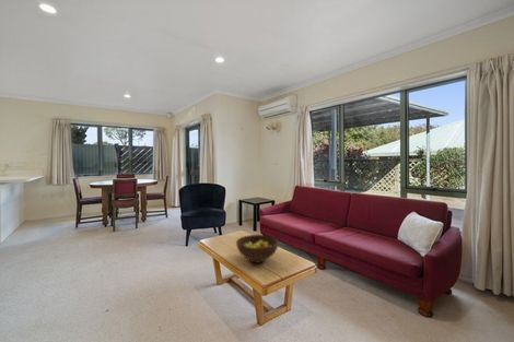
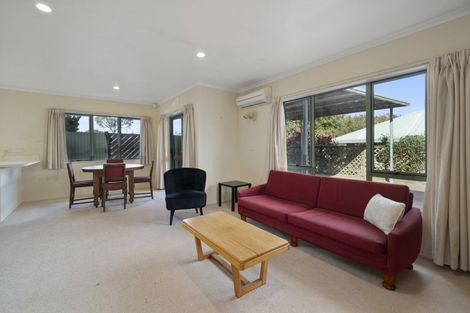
- fruit bowl (257, 250)
